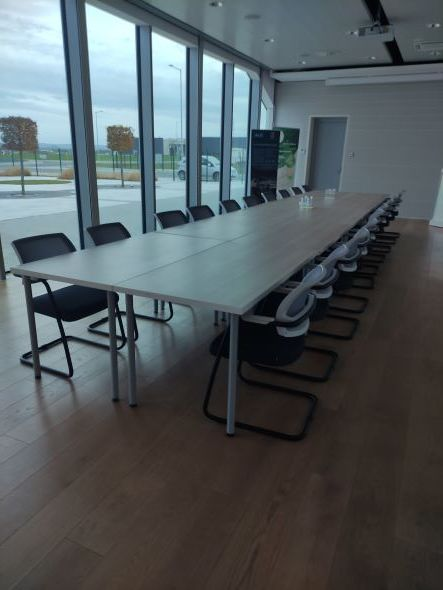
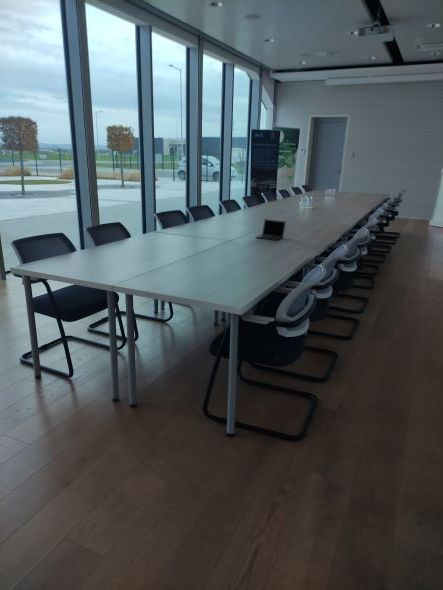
+ laptop (279, 230)
